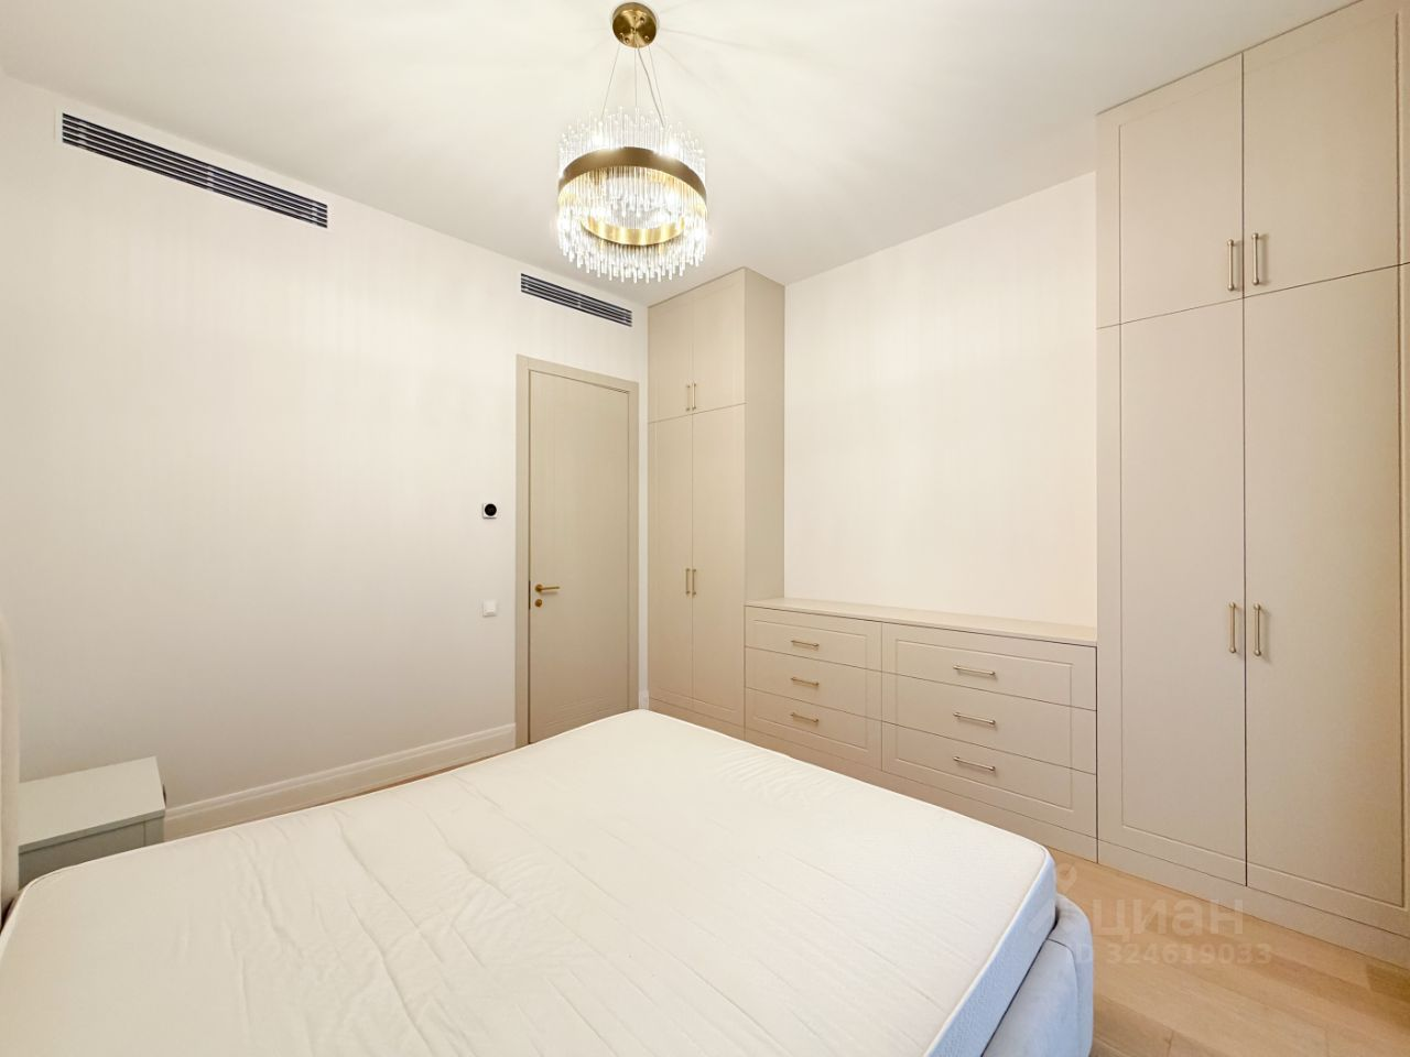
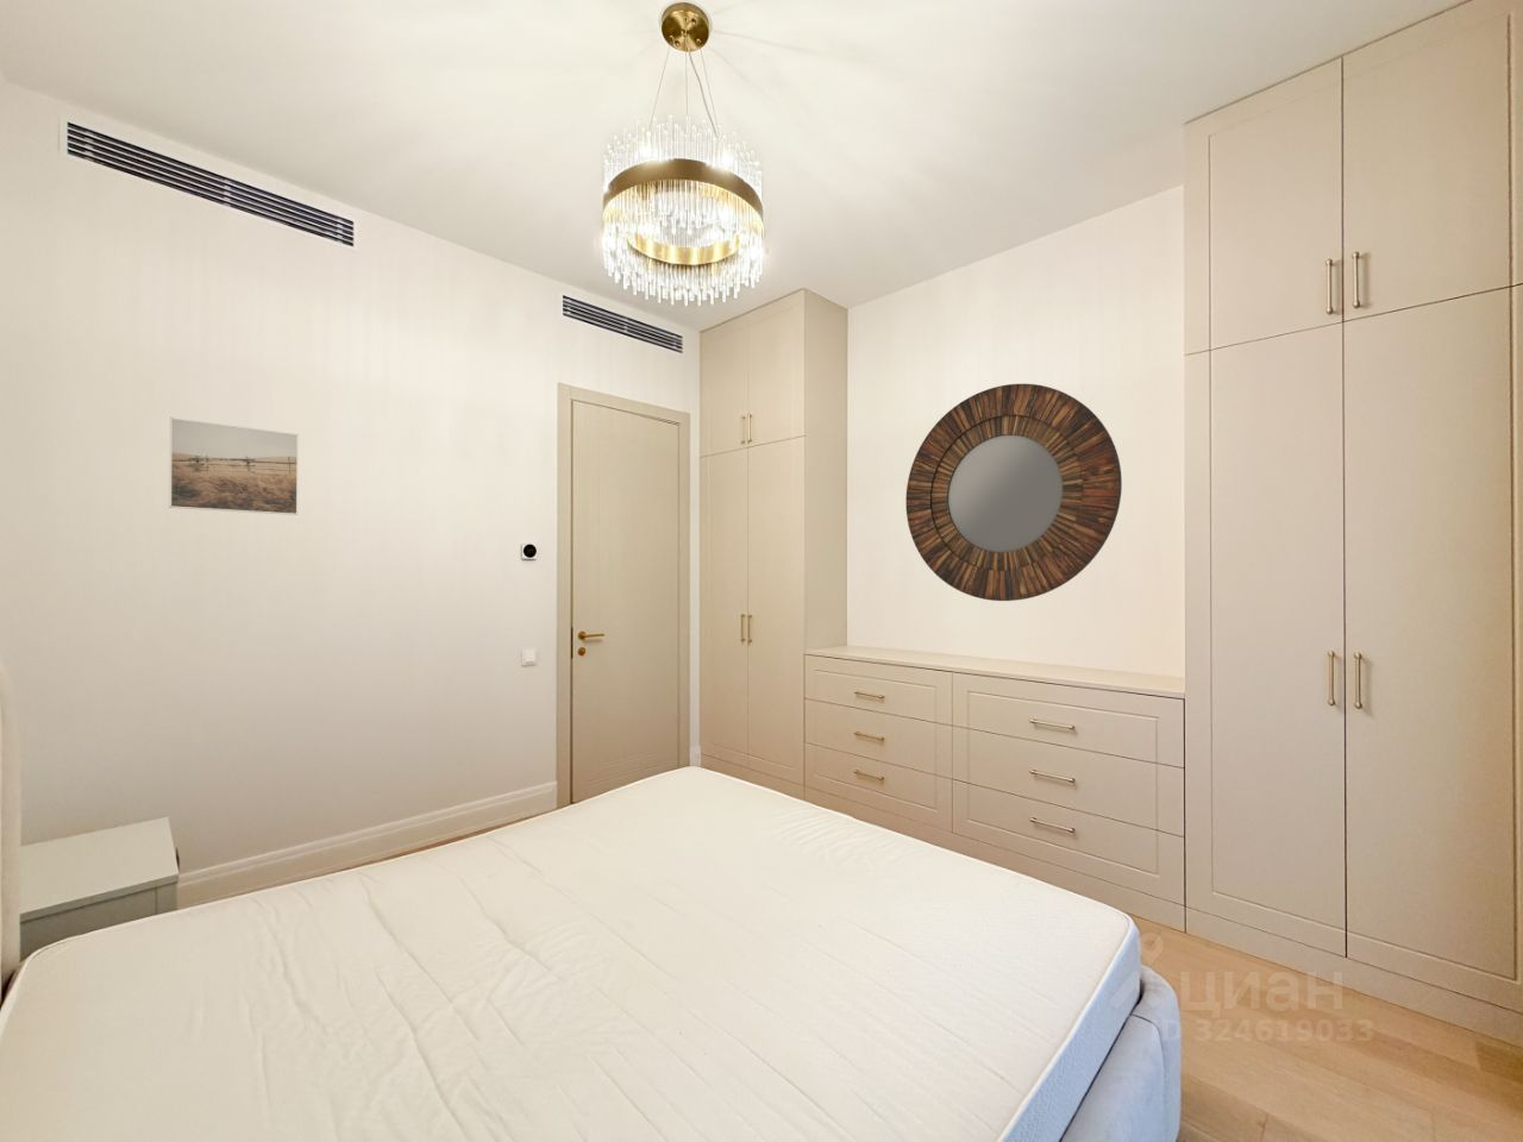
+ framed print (236, 469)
+ home mirror (1000, 494)
